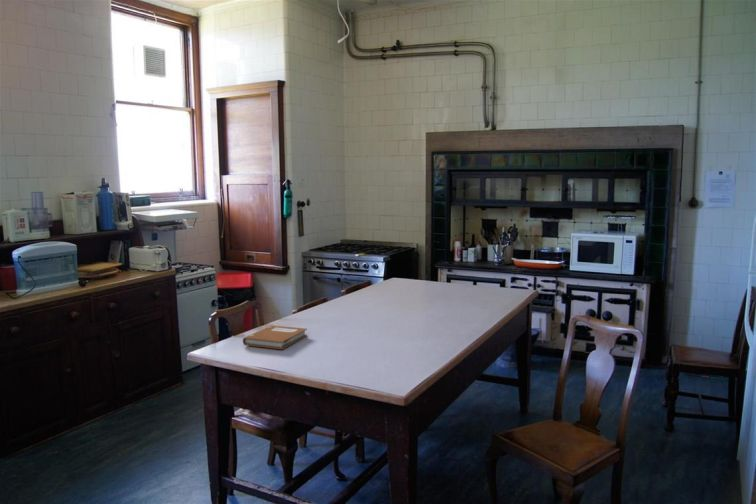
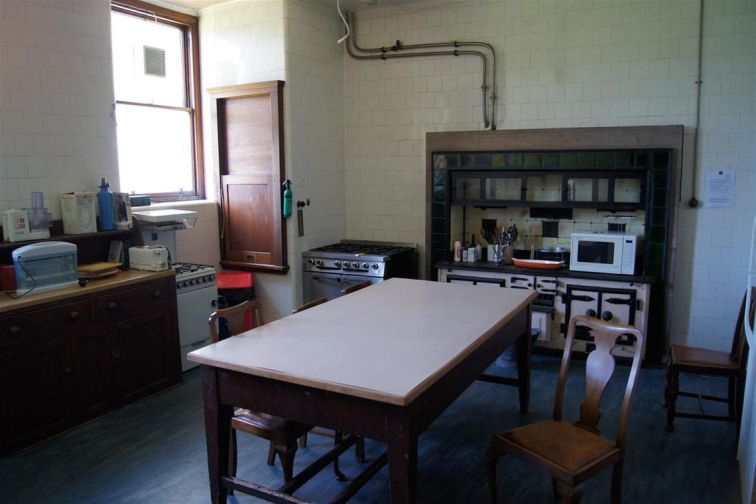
- notebook (276, 336)
